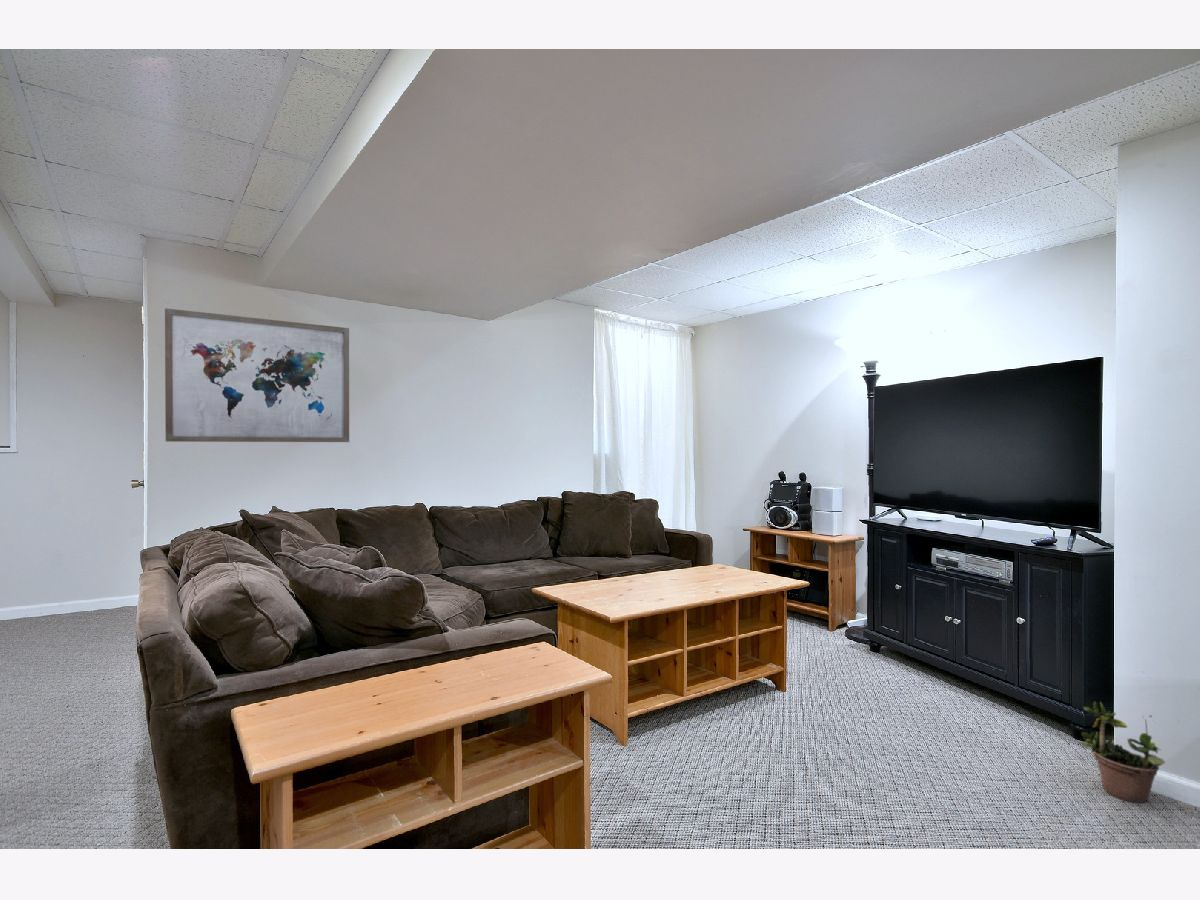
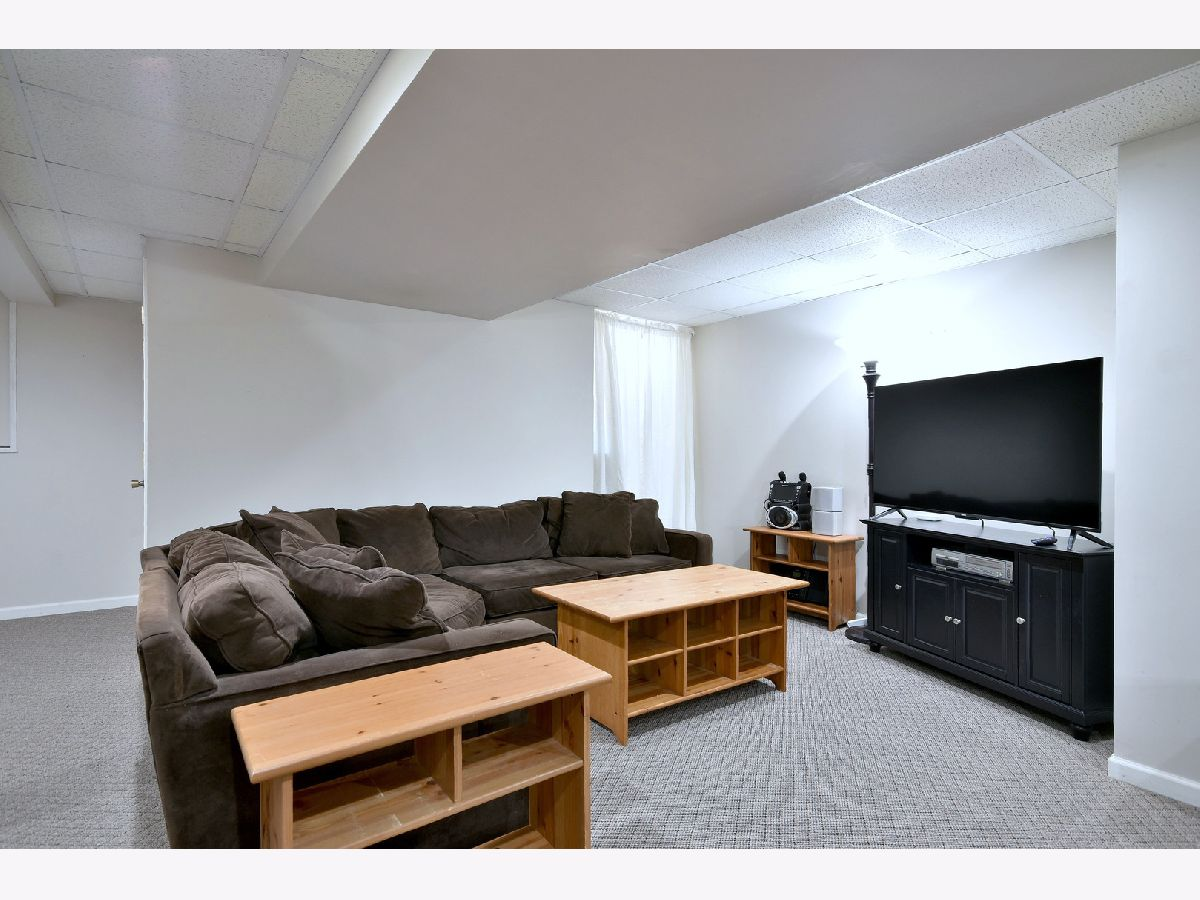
- wall art (264, 380)
- potted plant (1122, 747)
